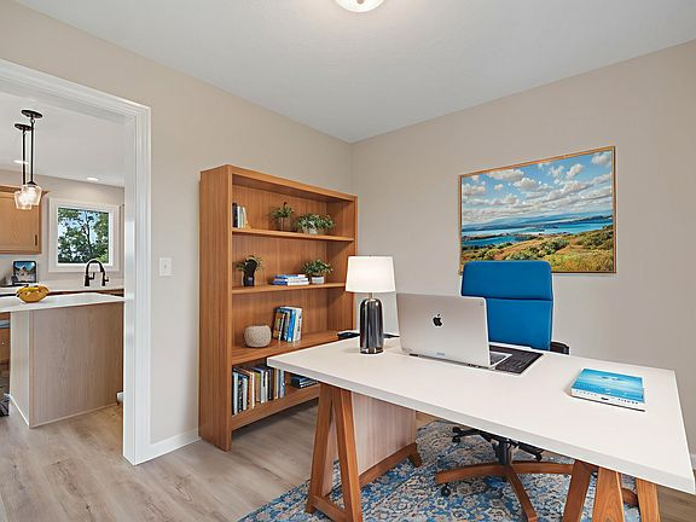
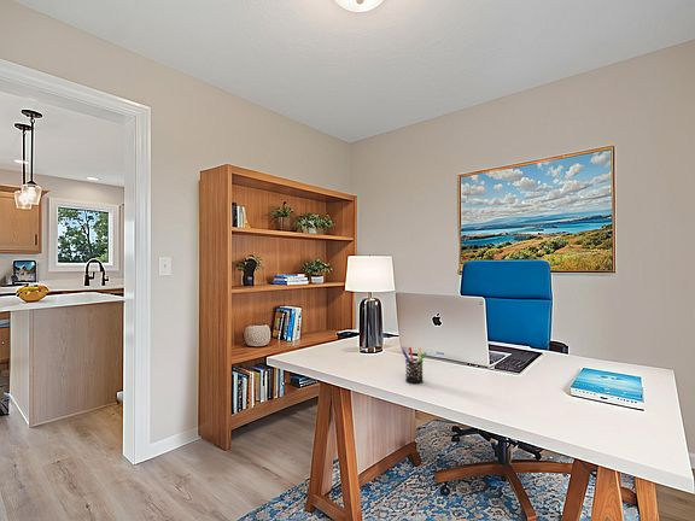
+ pen holder (415, 363)
